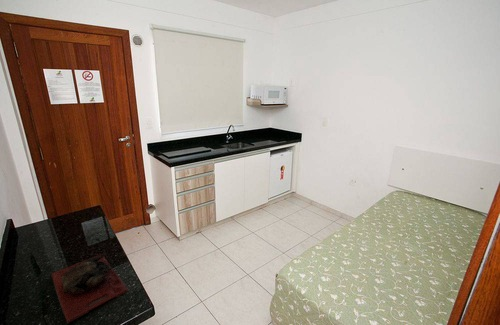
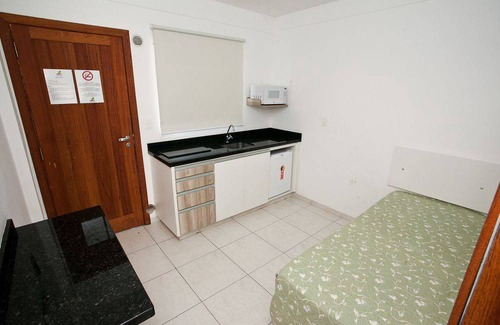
- cutting board (86, 274)
